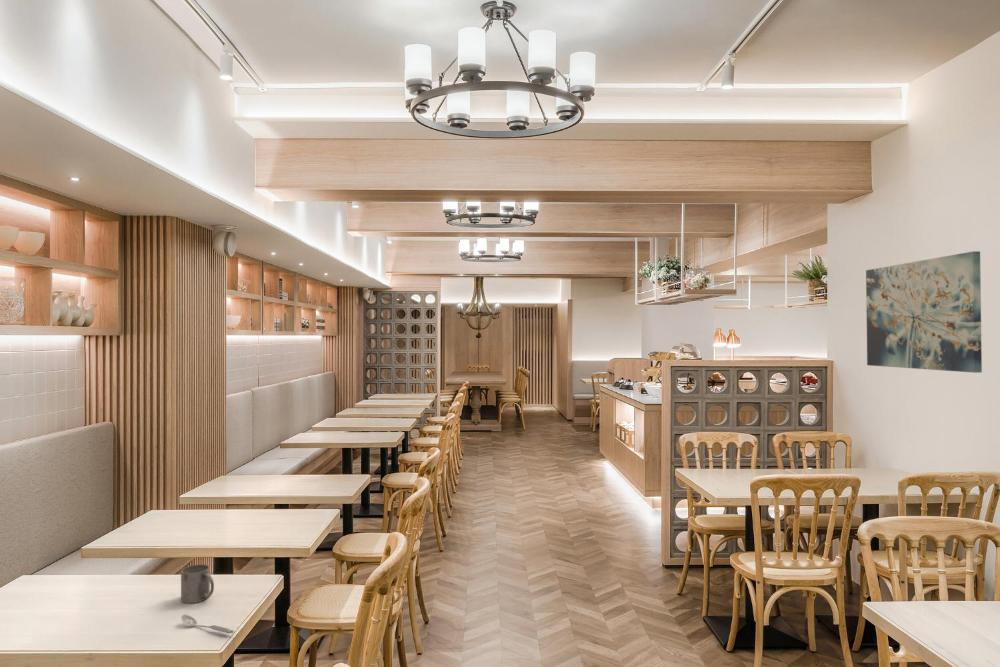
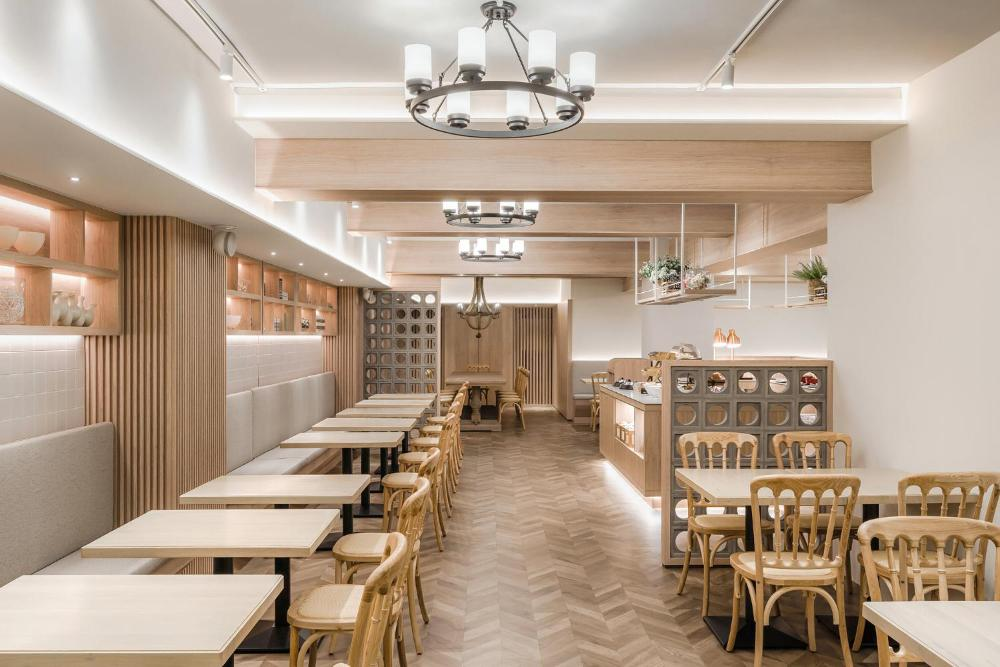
- wall art (916, 315)
- mug (199, 584)
- spoon (207, 626)
